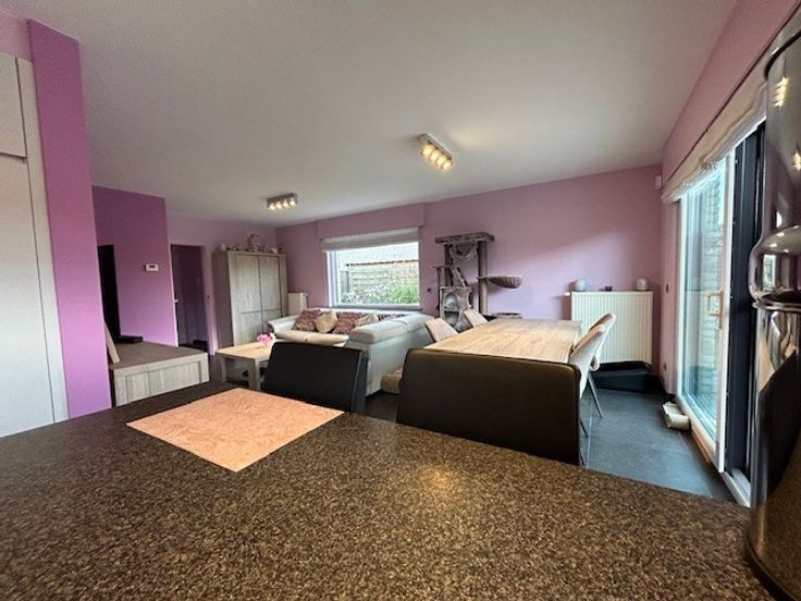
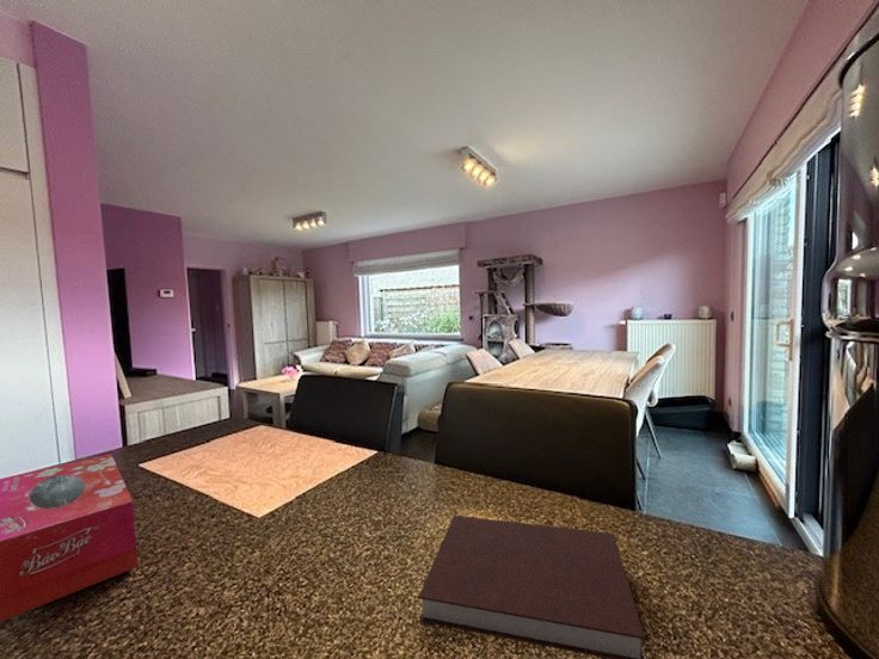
+ notebook (527, 572)
+ tissue box (61, 519)
